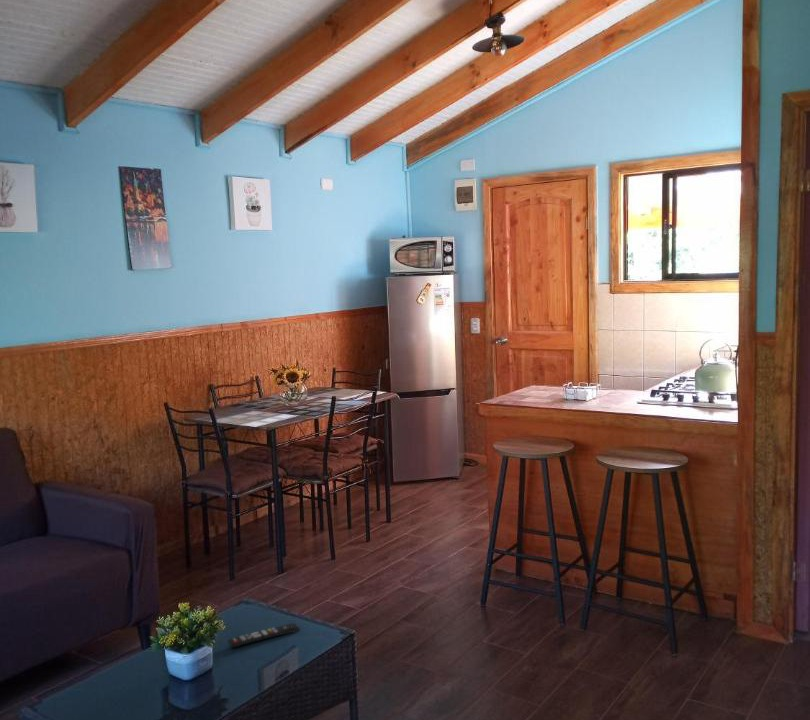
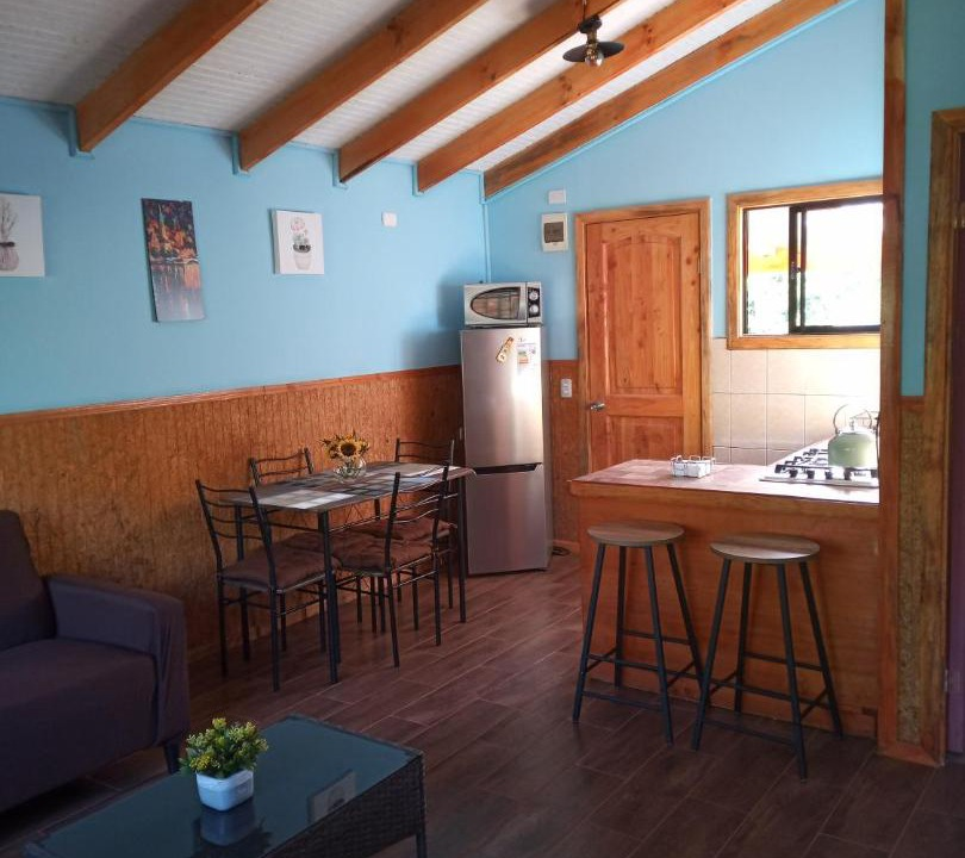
- remote control (264, 635)
